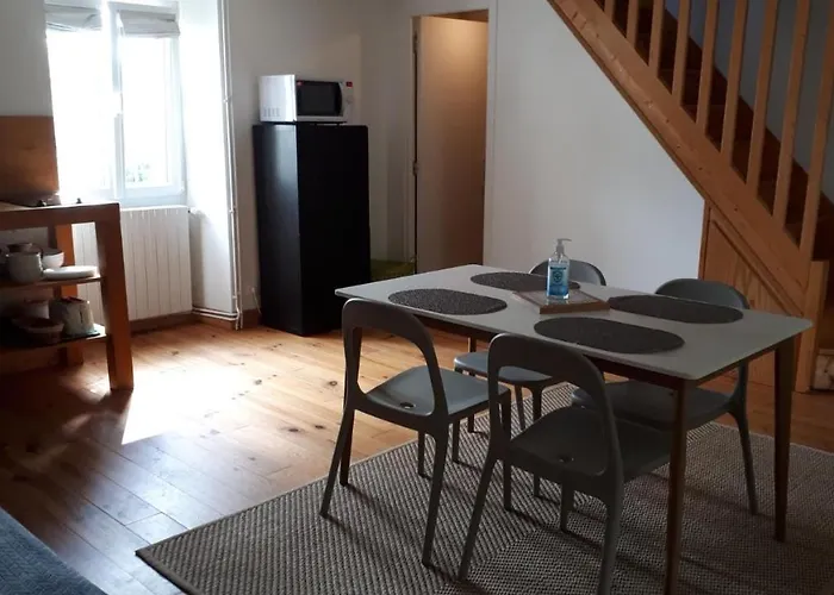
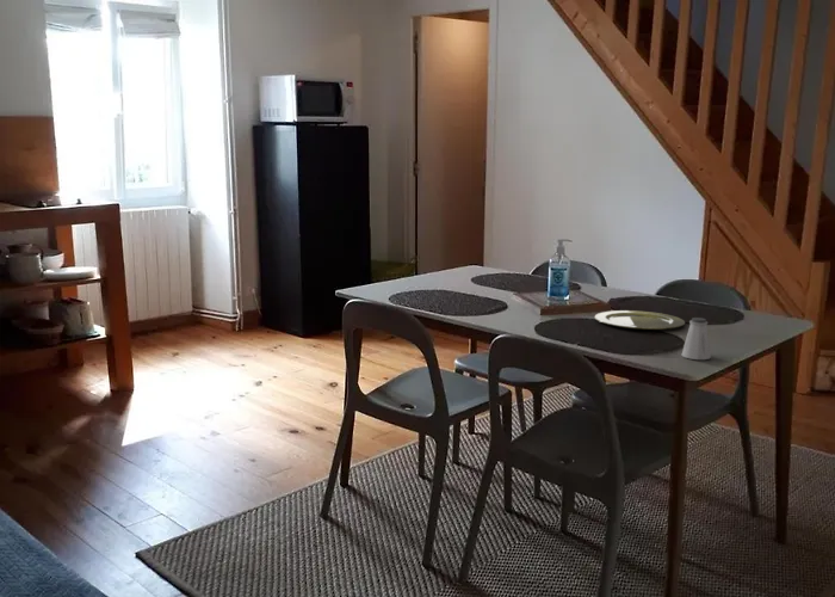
+ saltshaker (697, 337)
+ plate (638, 319)
